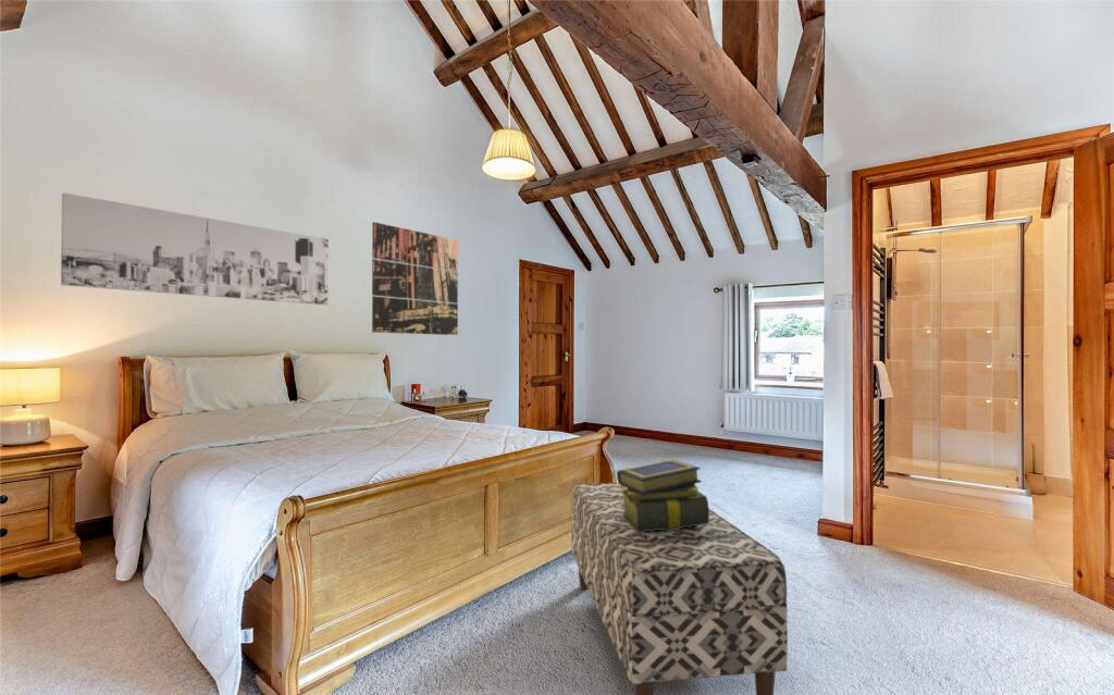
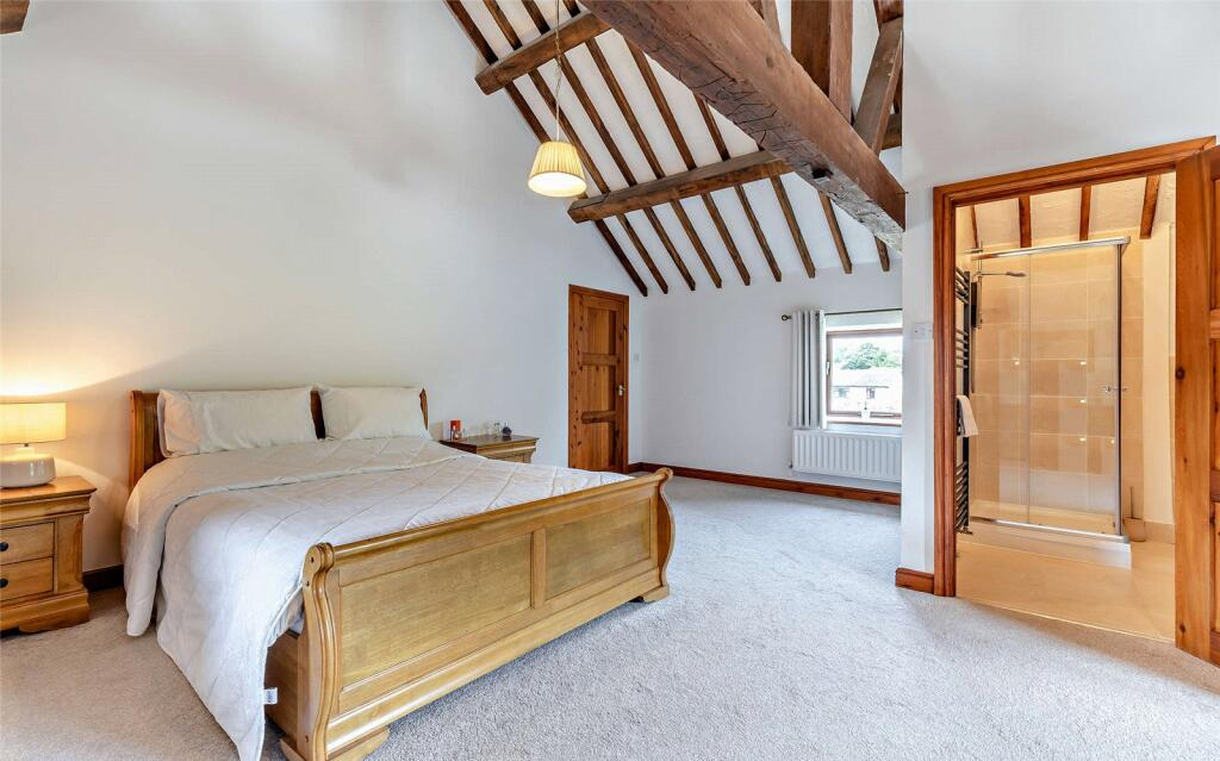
- stack of books (660, 494)
- bench (655, 575)
- wall art (216, 258)
- wall art (418, 283)
